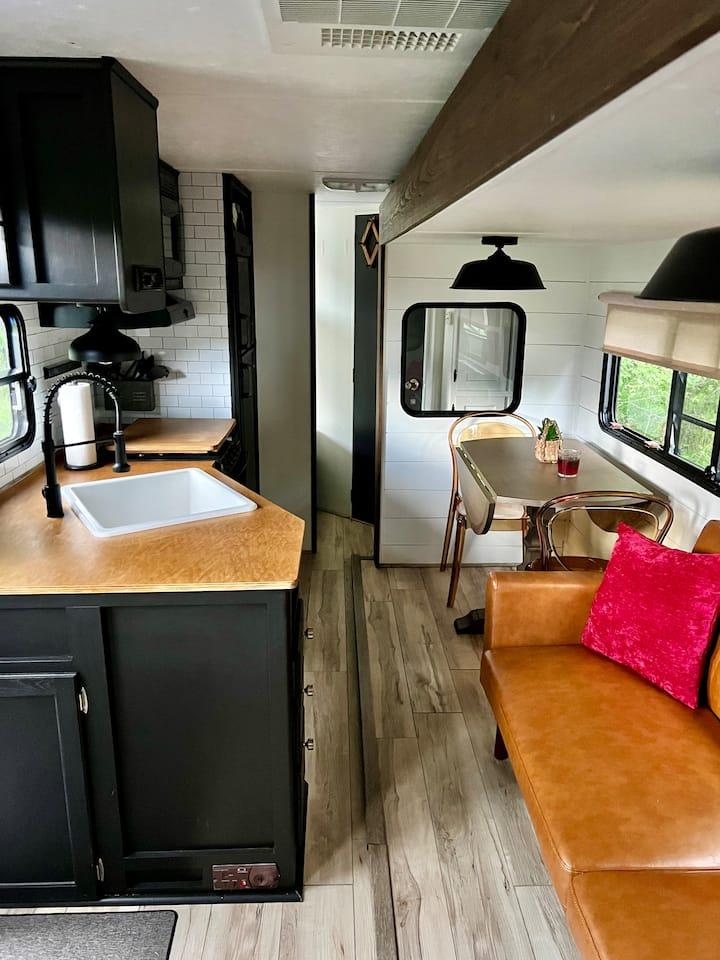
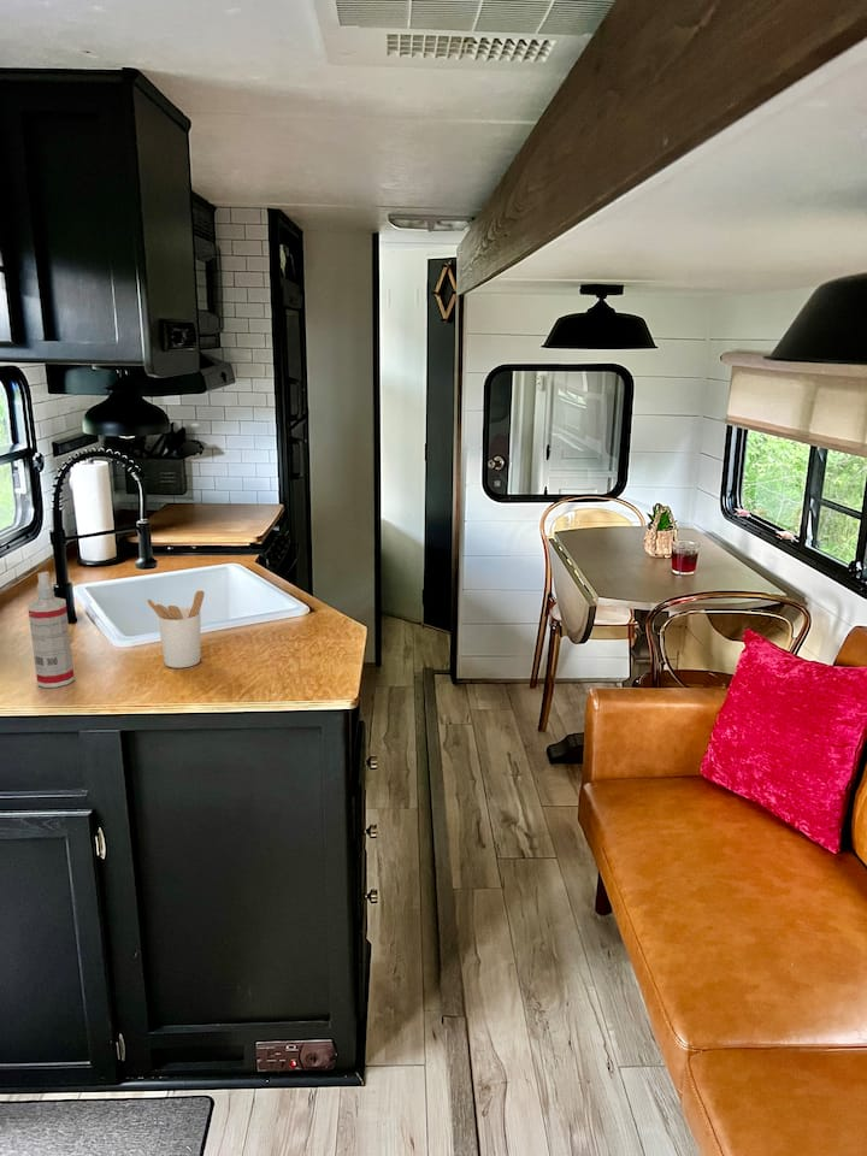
+ utensil holder (176, 629)
+ spray bottle (49, 627)
